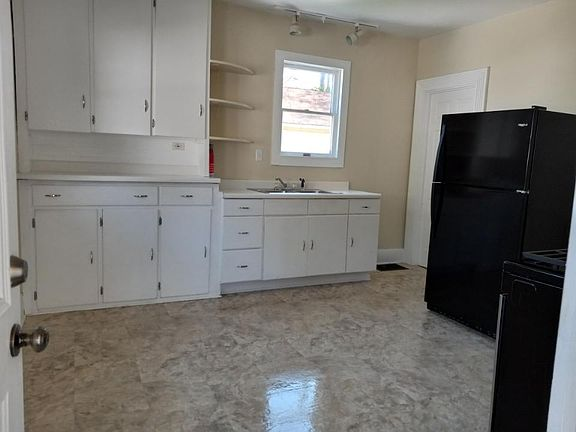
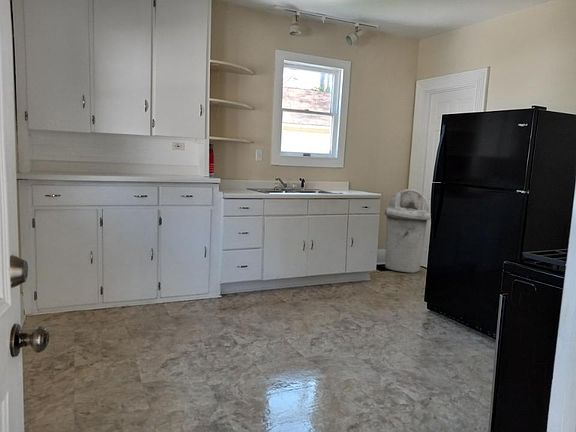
+ trash can (406, 229)
